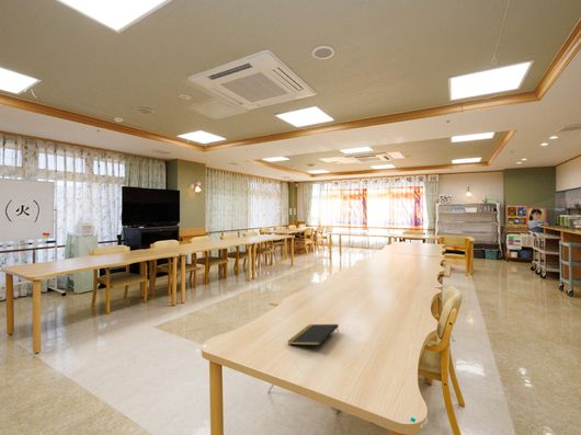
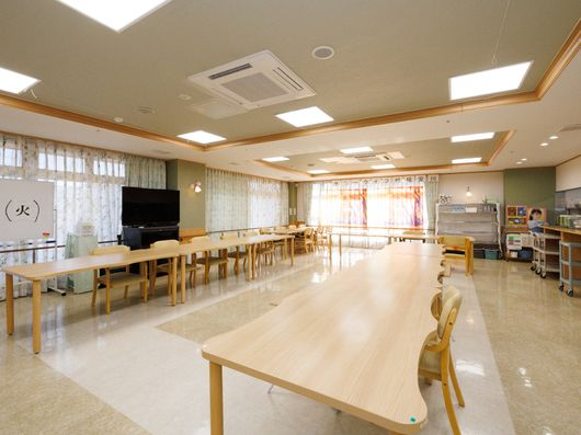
- notepad (314, 333)
